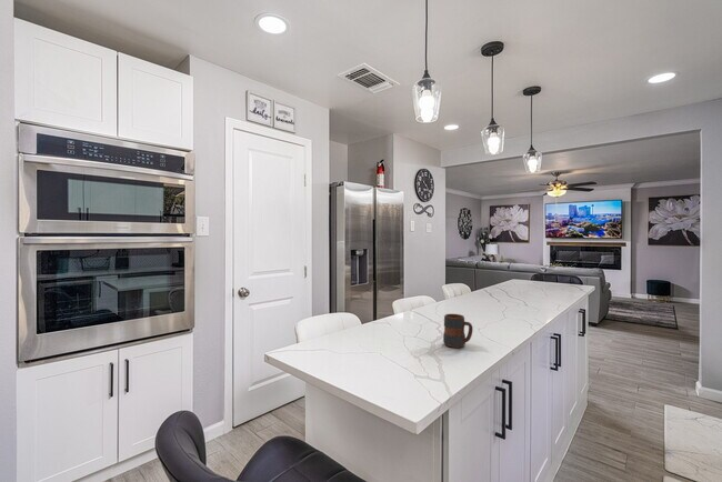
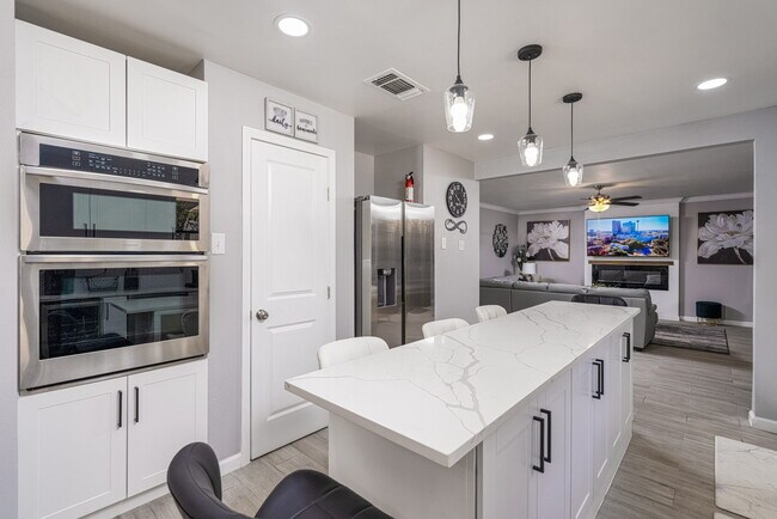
- mug (458, 331)
